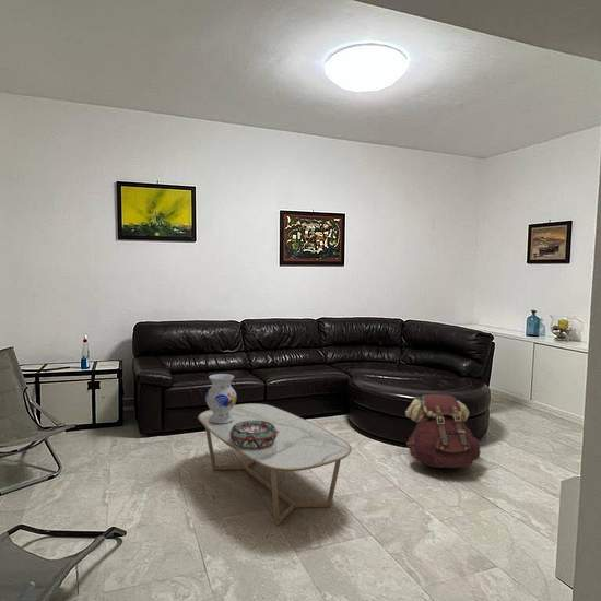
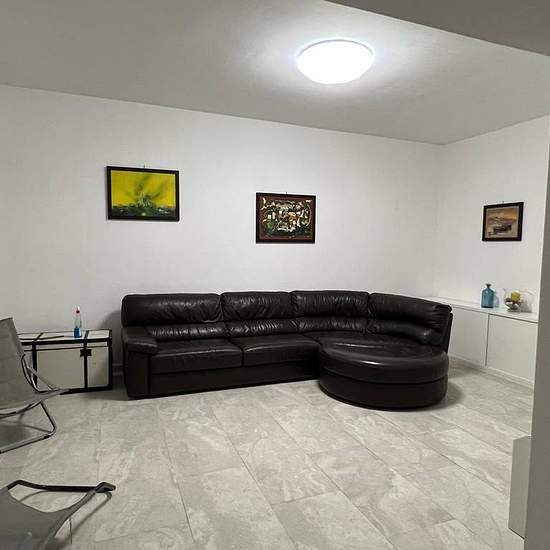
- vase (221, 398)
- backpack (441, 432)
- decorative bowl (254, 433)
- coffee table (267, 458)
